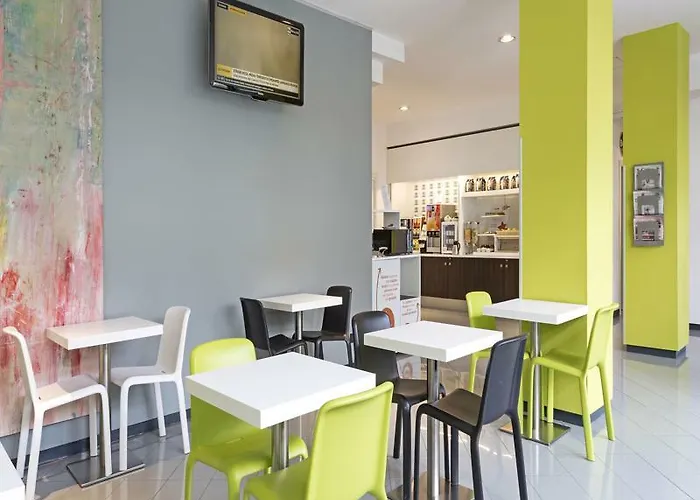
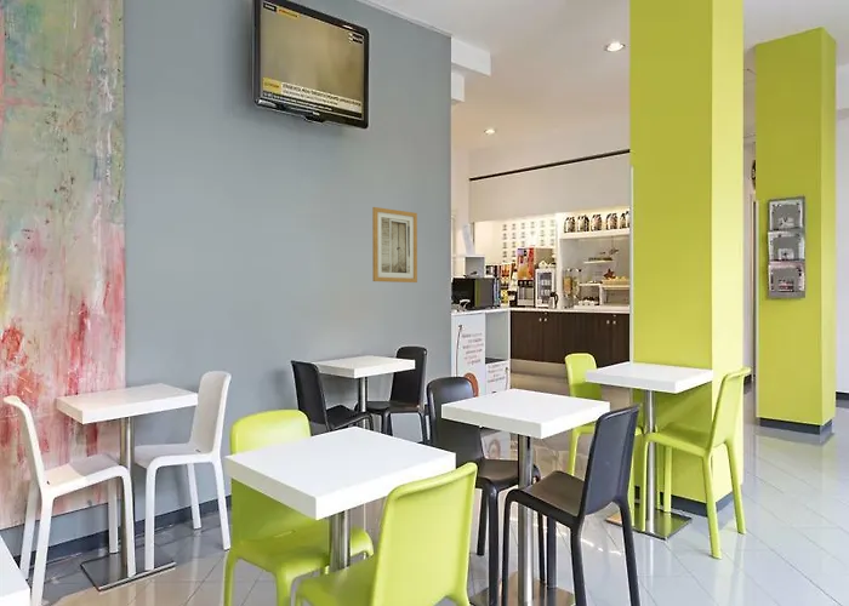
+ wall art (395, 246)
